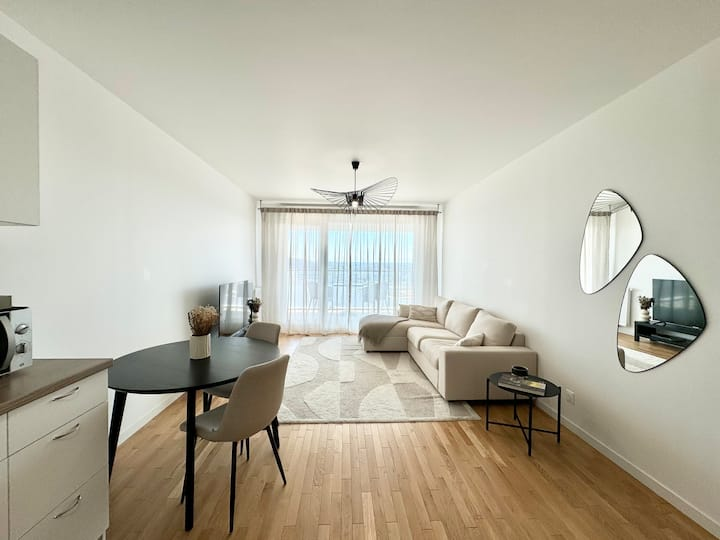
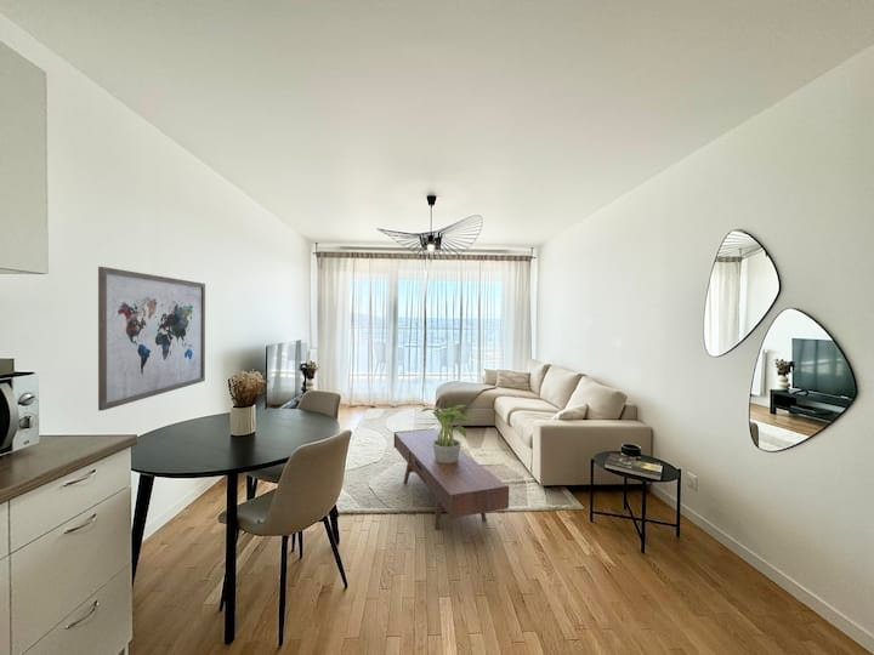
+ wall art (161, 335)
+ coffee table (439, 477)
+ potted plant (447, 432)
